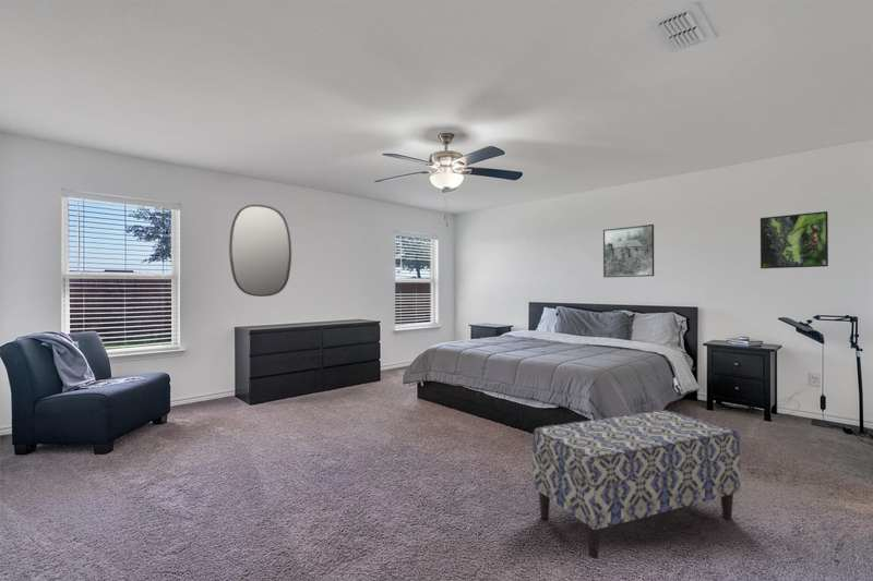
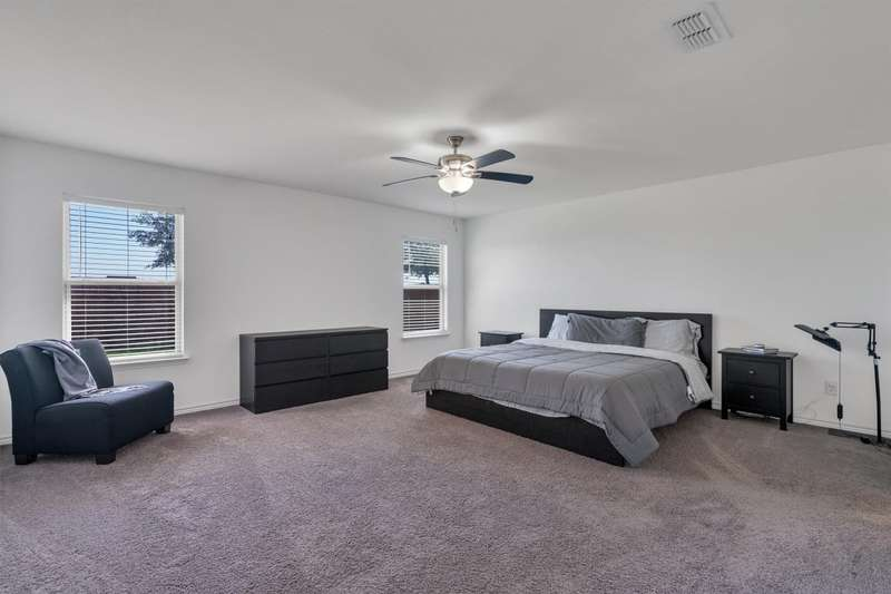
- bench (635, 473)
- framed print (627, 252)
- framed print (792, 241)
- home mirror (262, 251)
